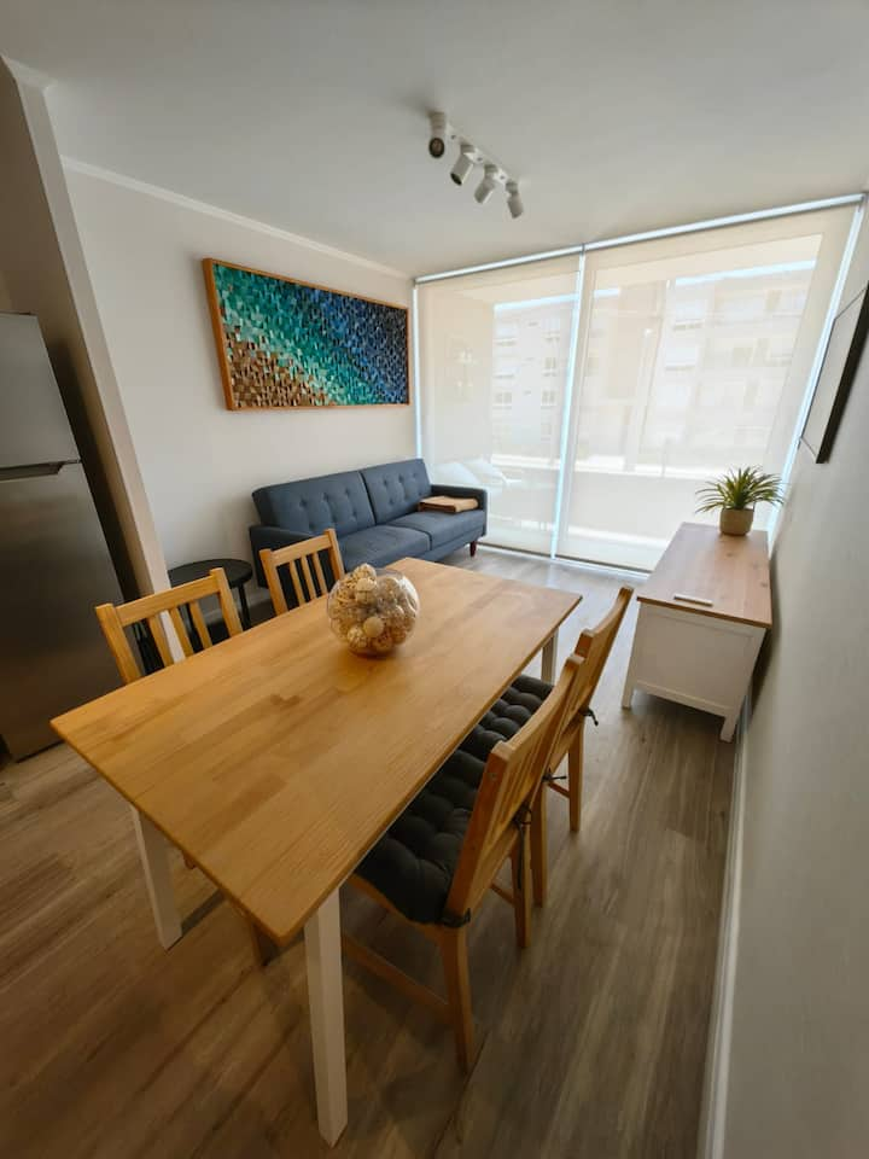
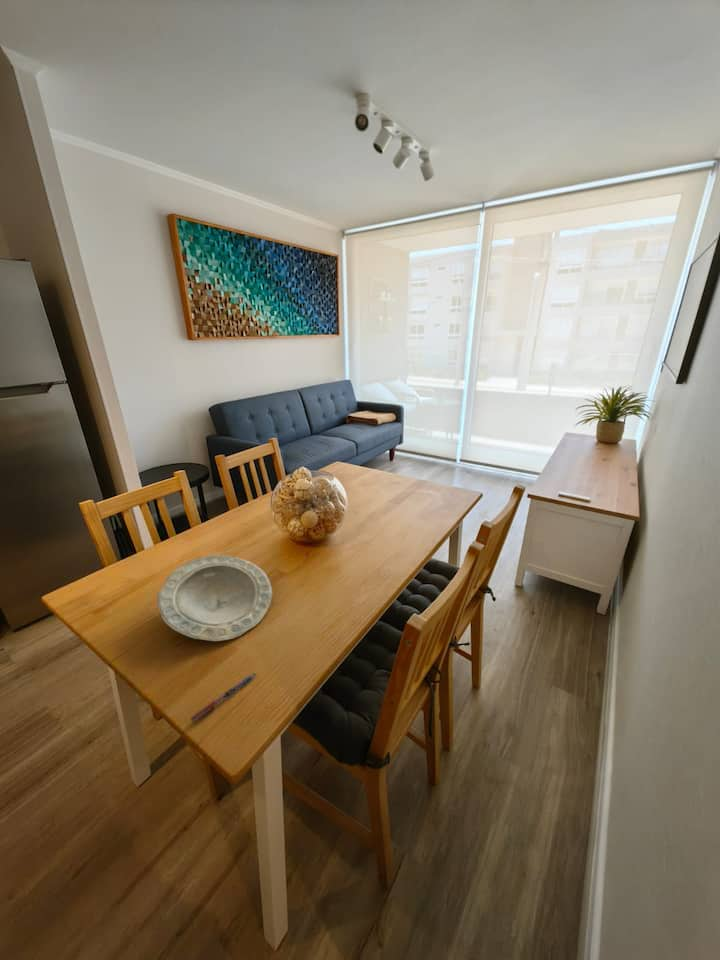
+ pen (224, 694)
+ plate (217, 593)
